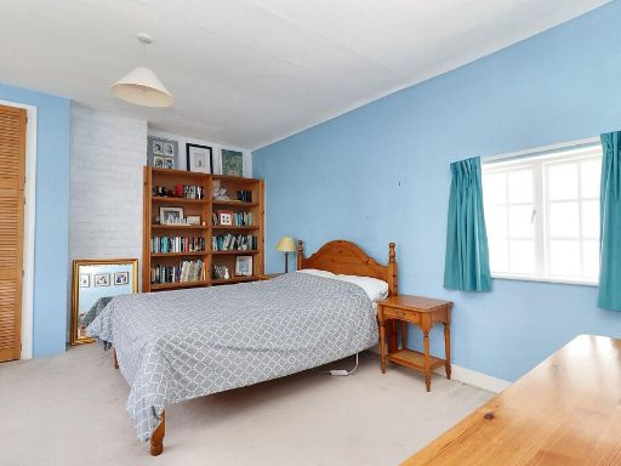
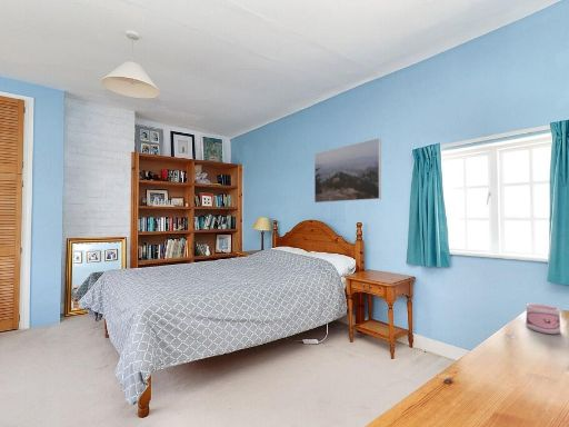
+ mug (541, 317)
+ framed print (343, 173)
